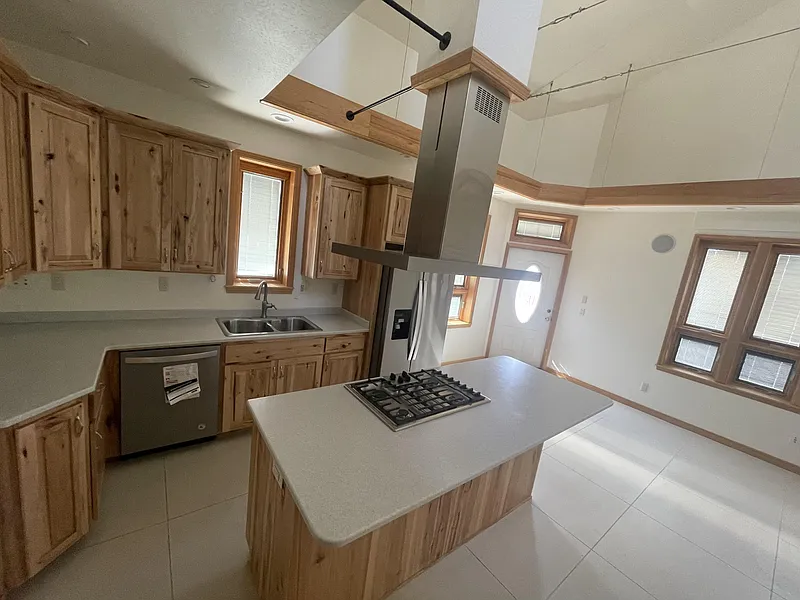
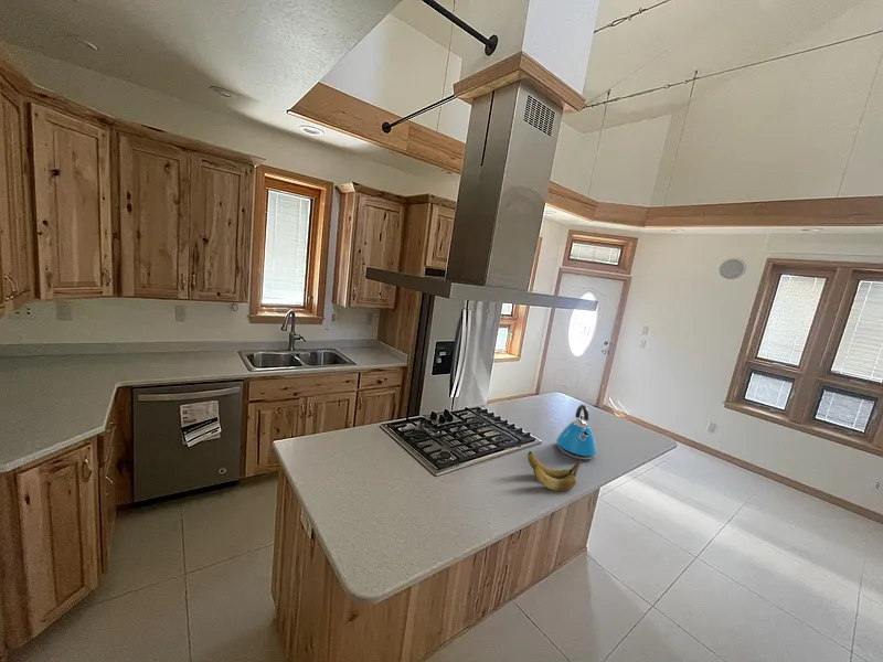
+ banana (550, 469)
+ kettle (578, 427)
